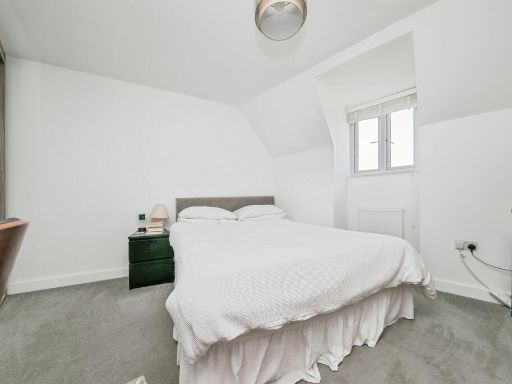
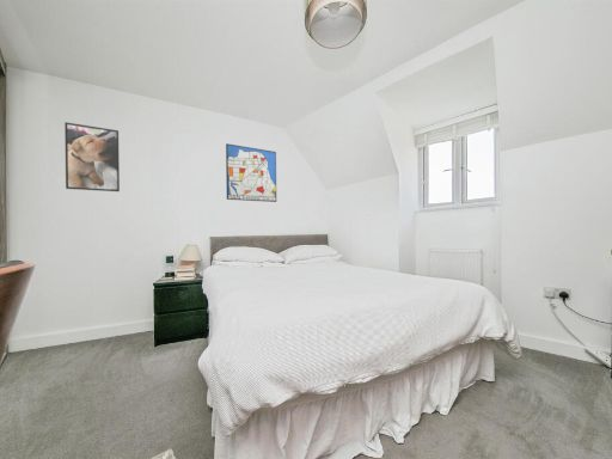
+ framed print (93, 158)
+ wall art (252, 173)
